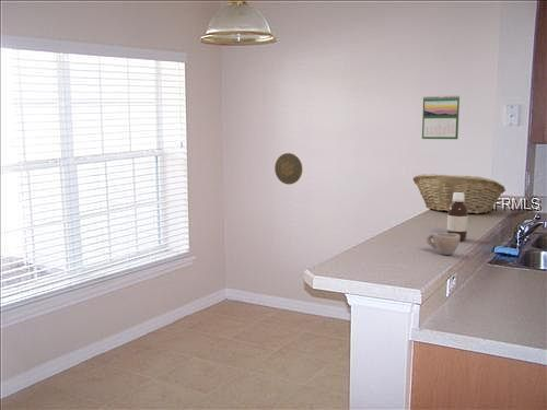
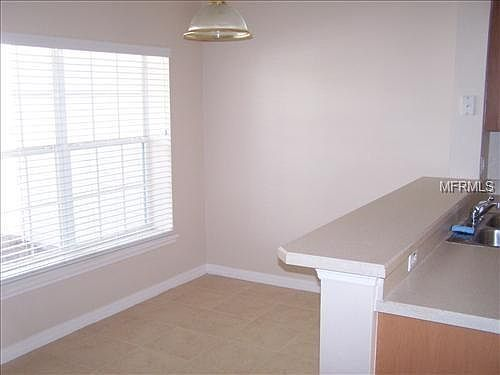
- cup (442, 243)
- decorative plate (288, 168)
- fruit basket (457, 191)
- calendar (440, 117)
- bottle (457, 215)
